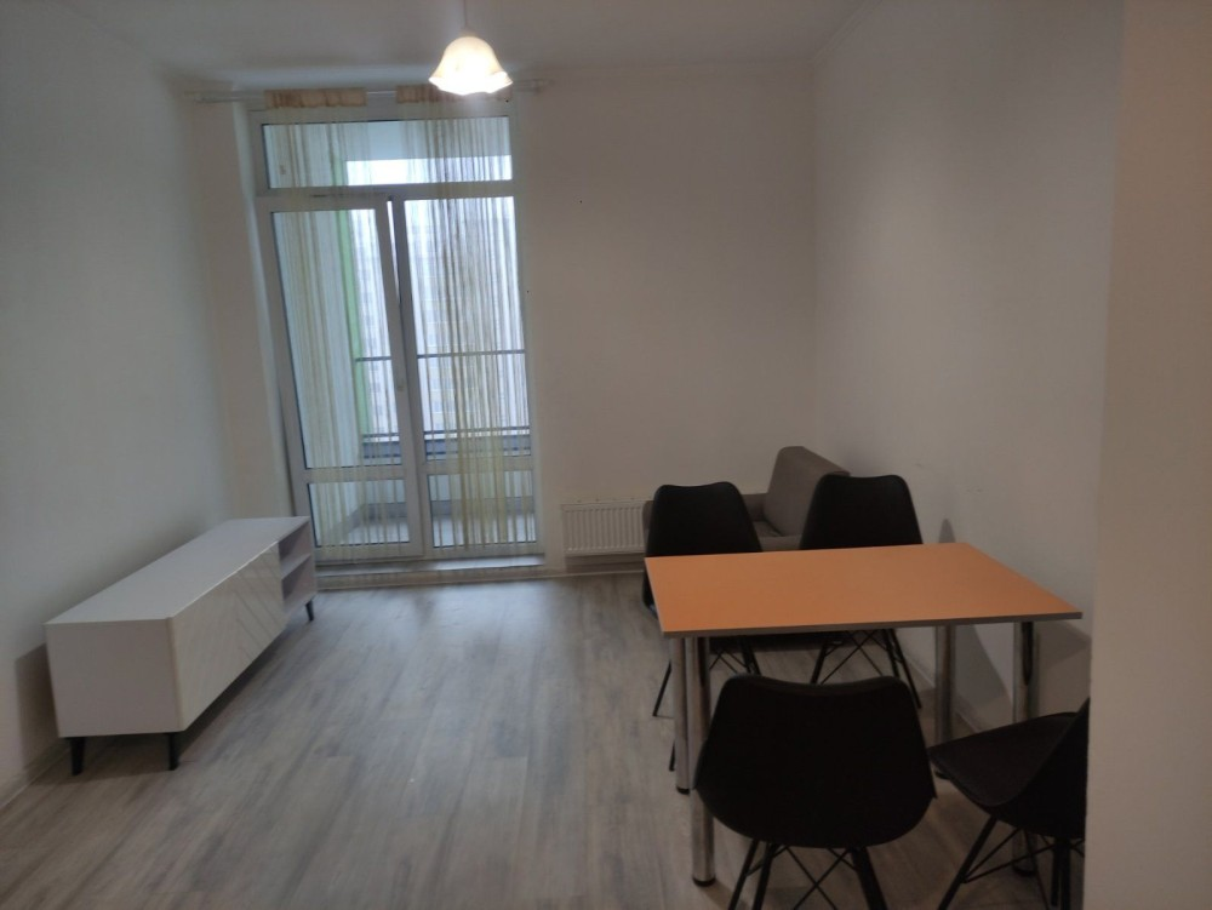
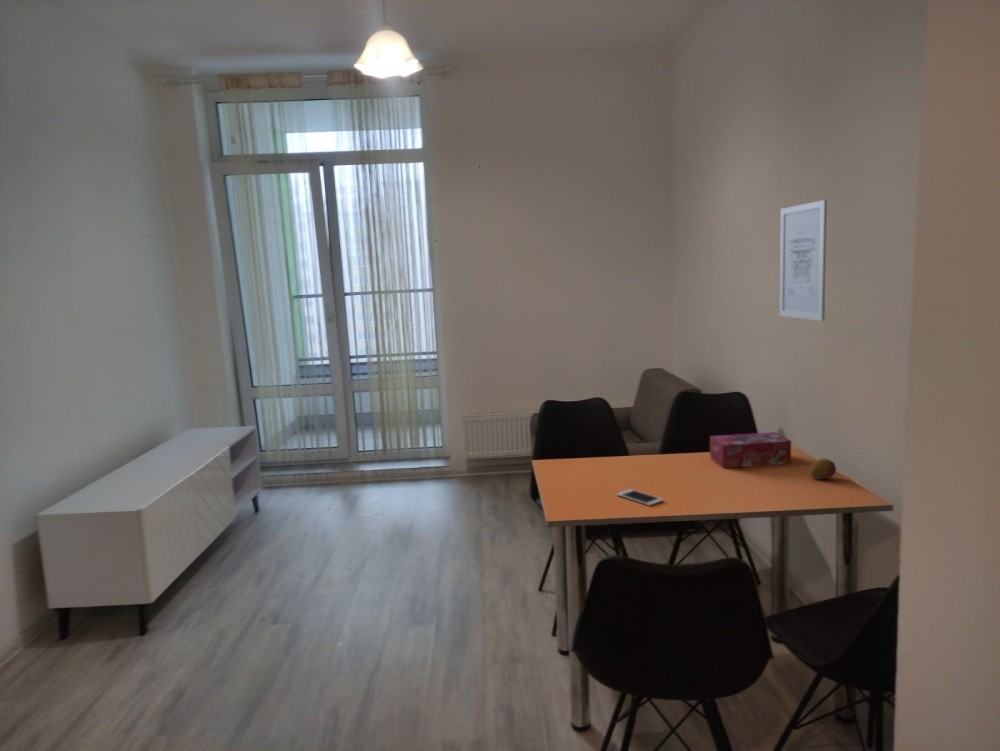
+ wall art (801, 262)
+ cell phone (639, 497)
+ fruit (822, 468)
+ tissue box (749, 449)
